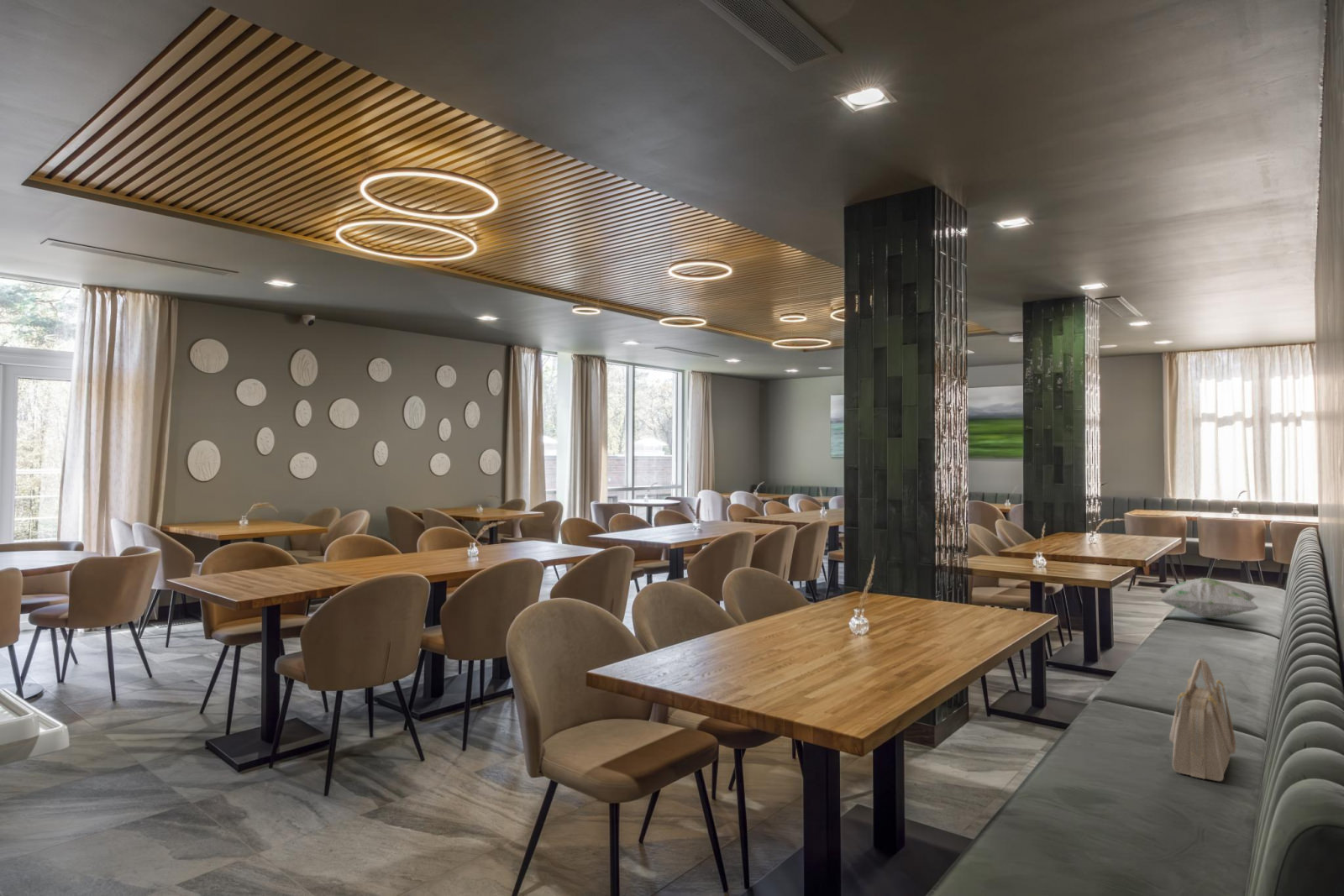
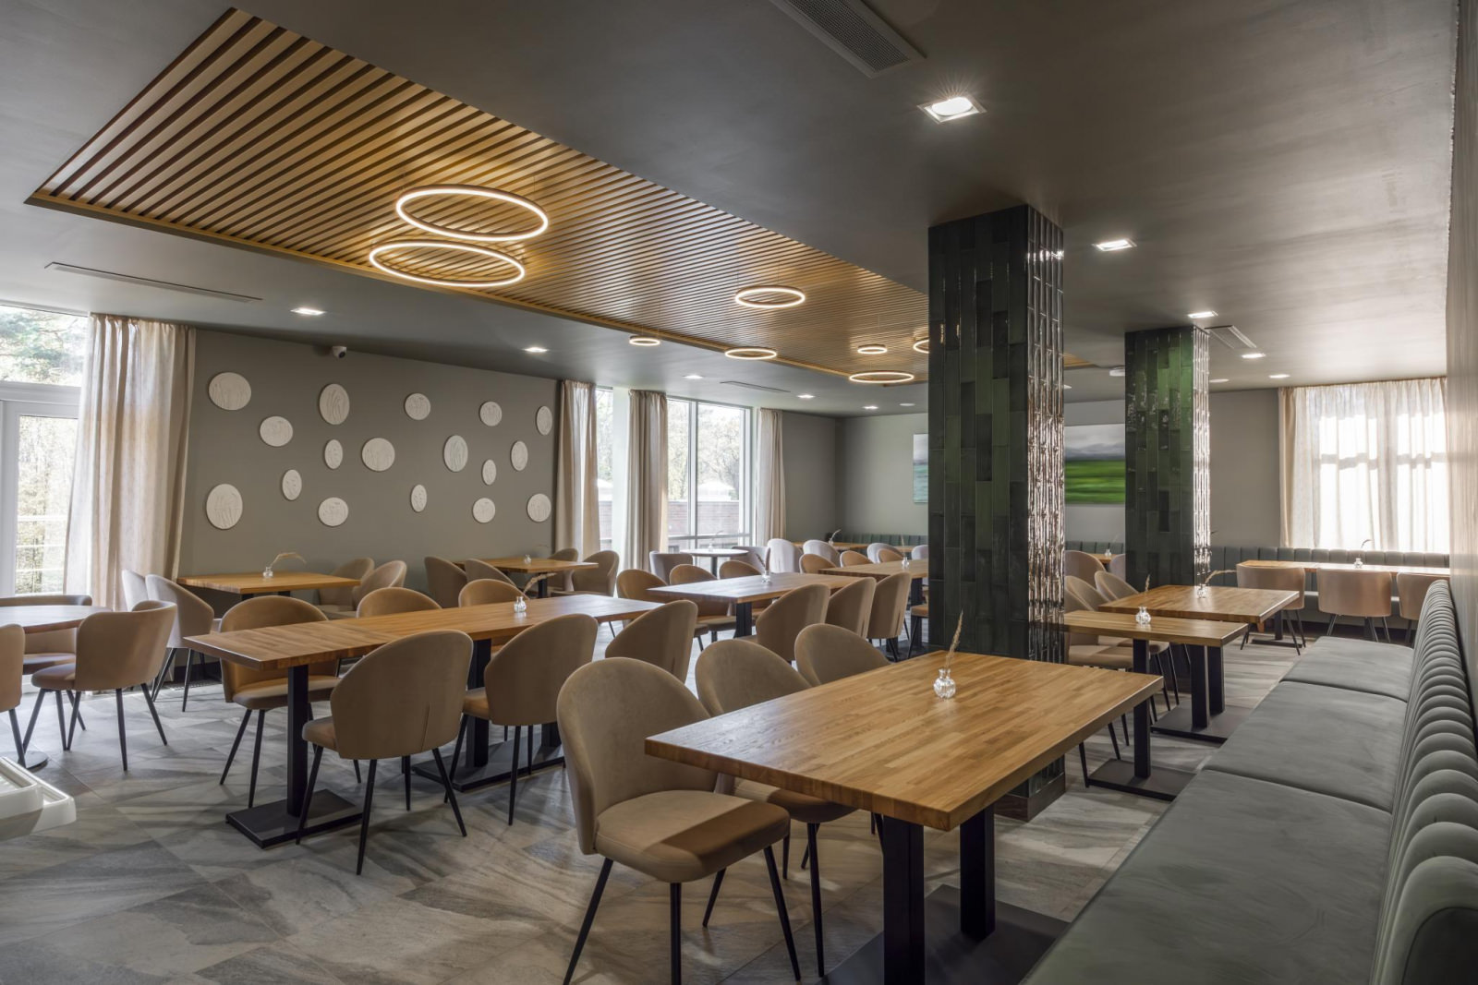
- decorative pillow (1205, 597)
- handbag (1201, 711)
